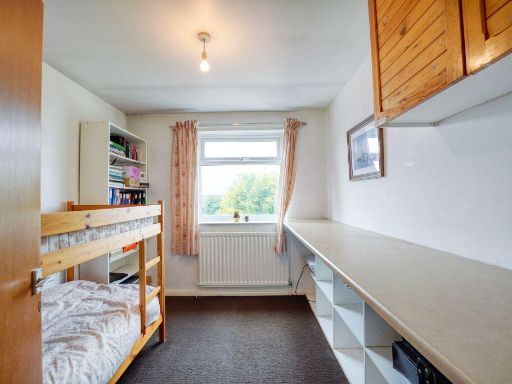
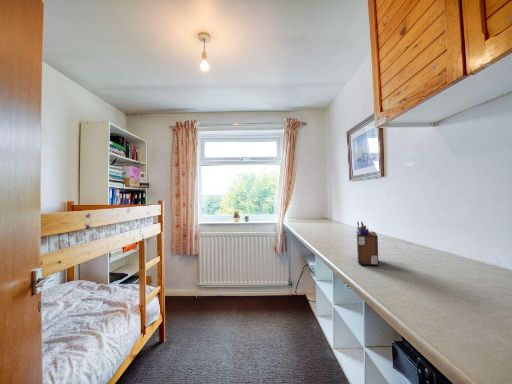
+ desk organizer (366, 241)
